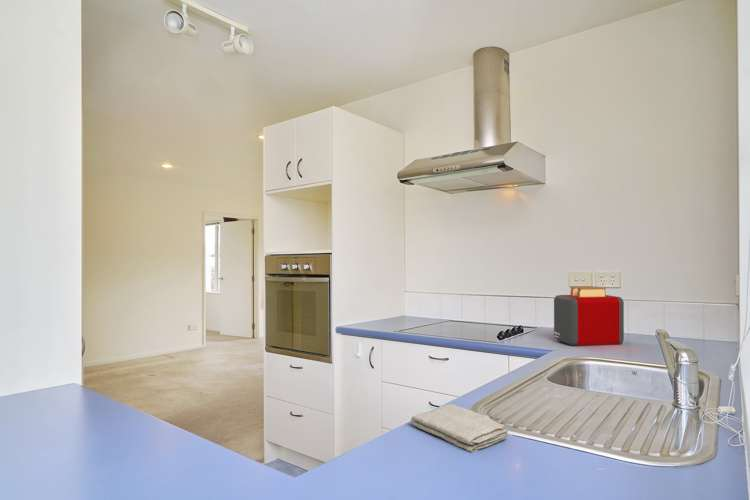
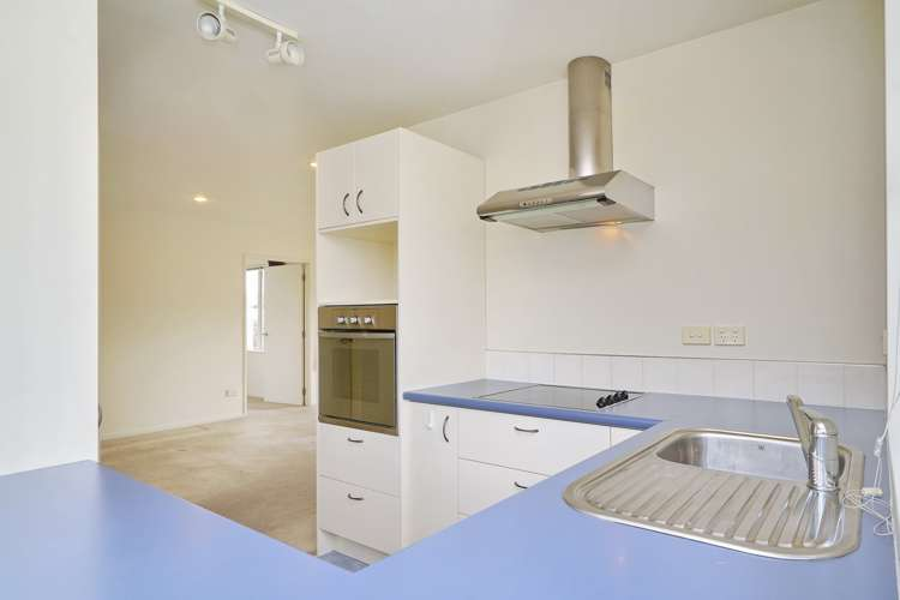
- toaster (588, 314)
- washcloth (458, 424)
